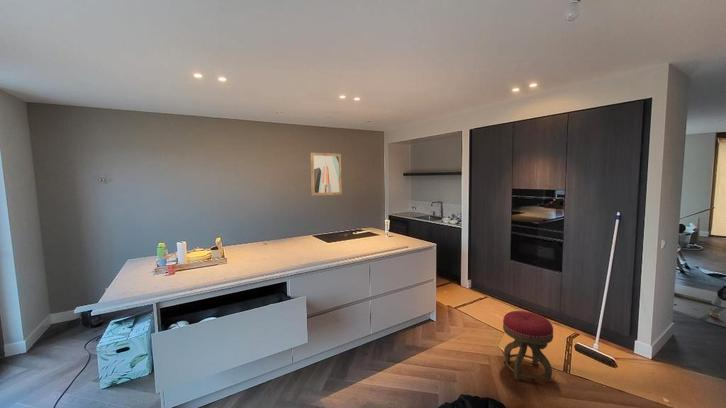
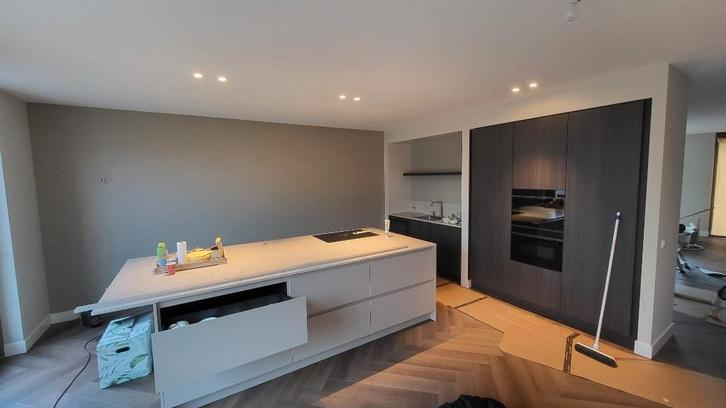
- wall art (326, 174)
- stool (527, 344)
